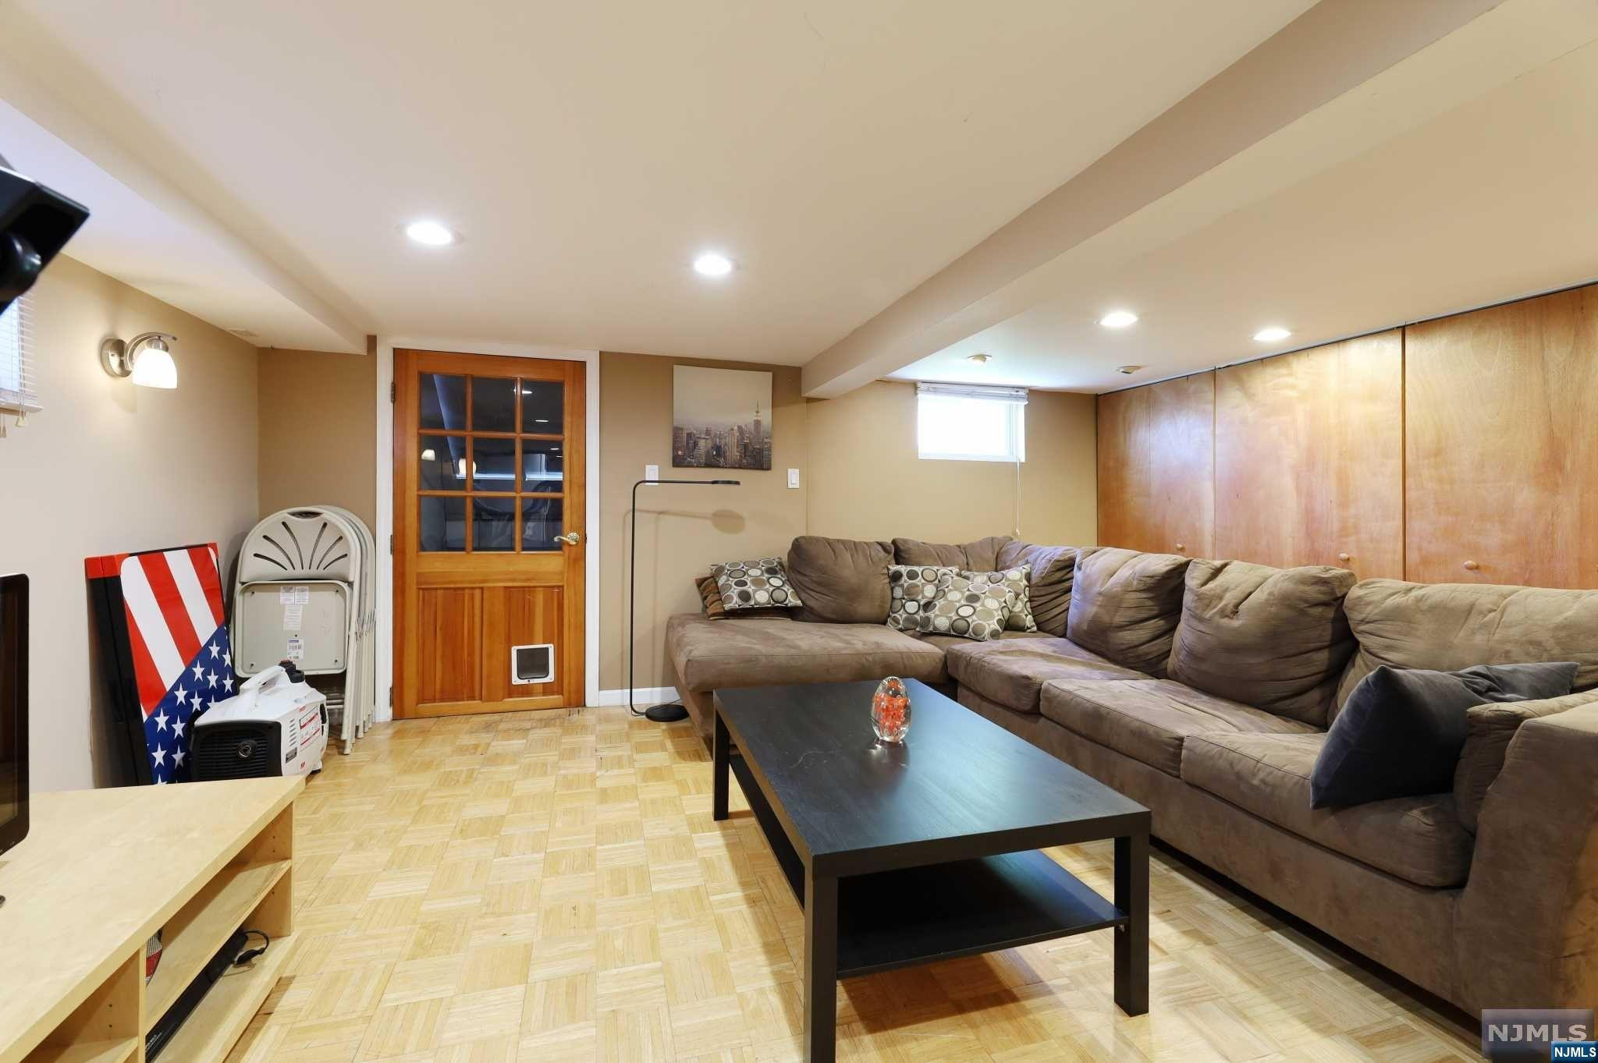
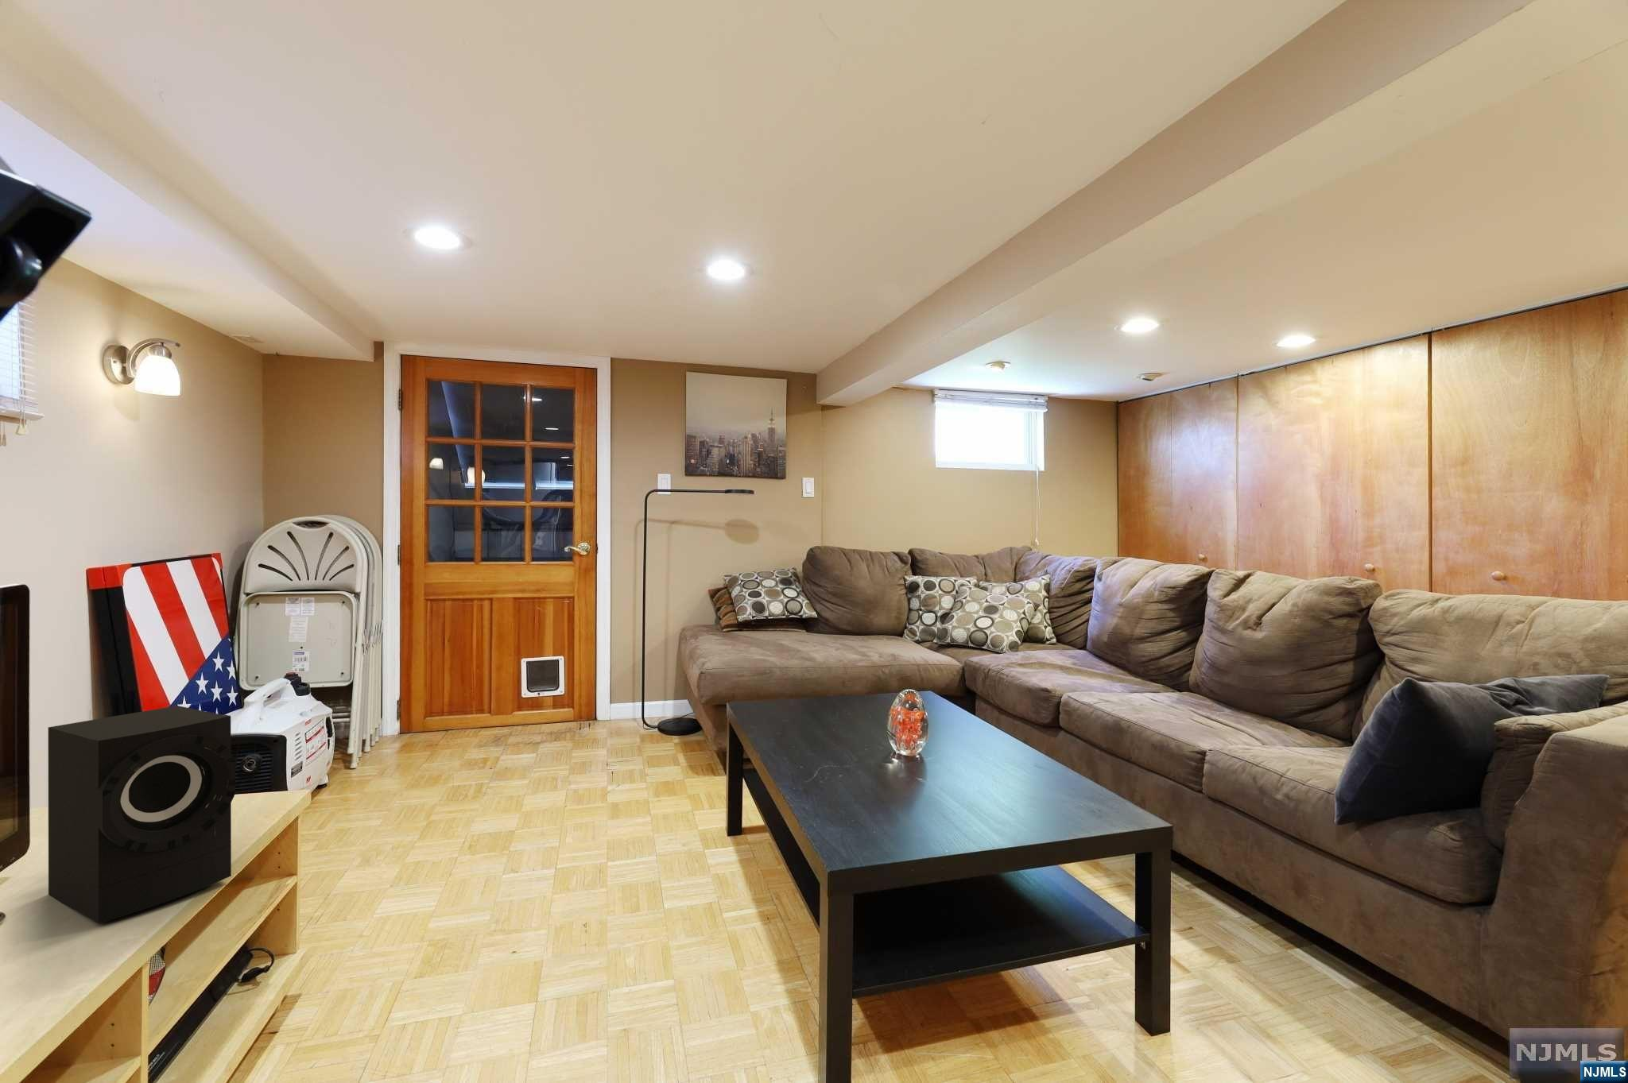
+ speaker (144, 805)
